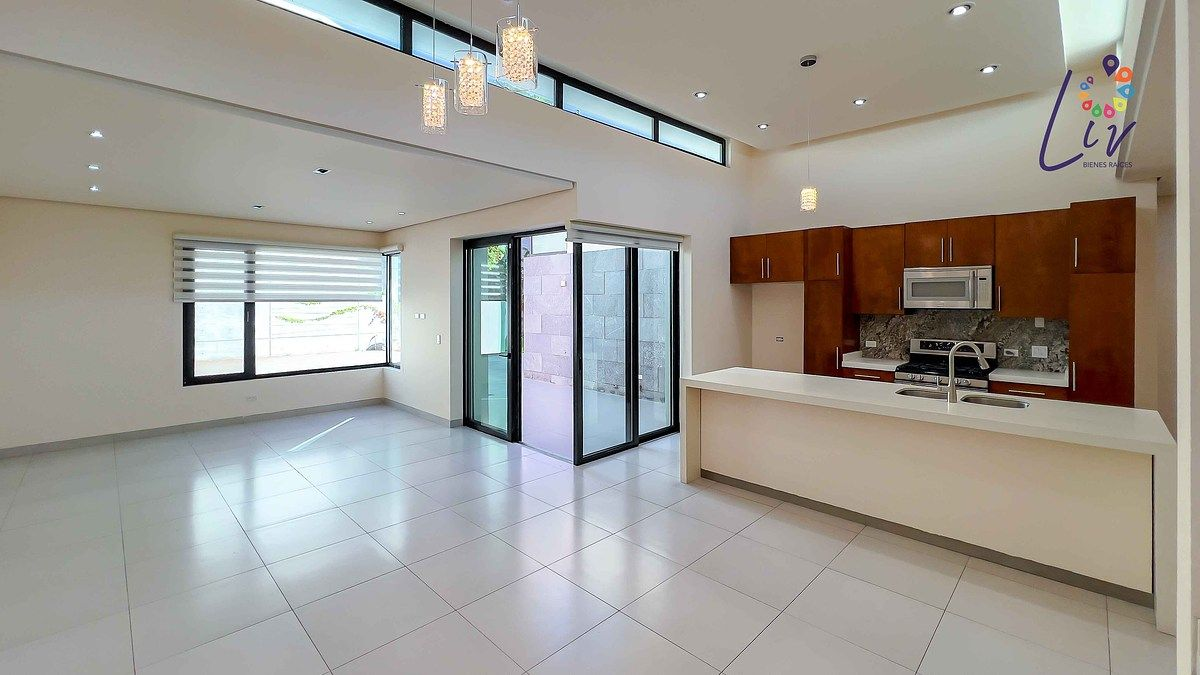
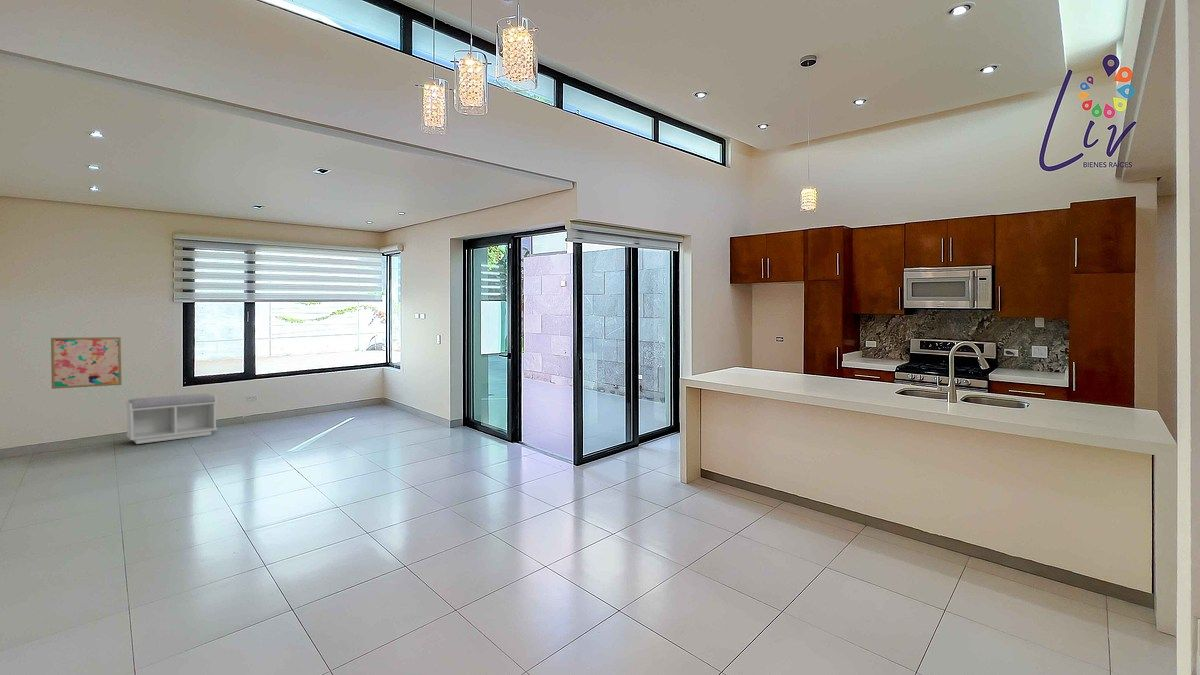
+ bench (172, 416)
+ wall art (87, 362)
